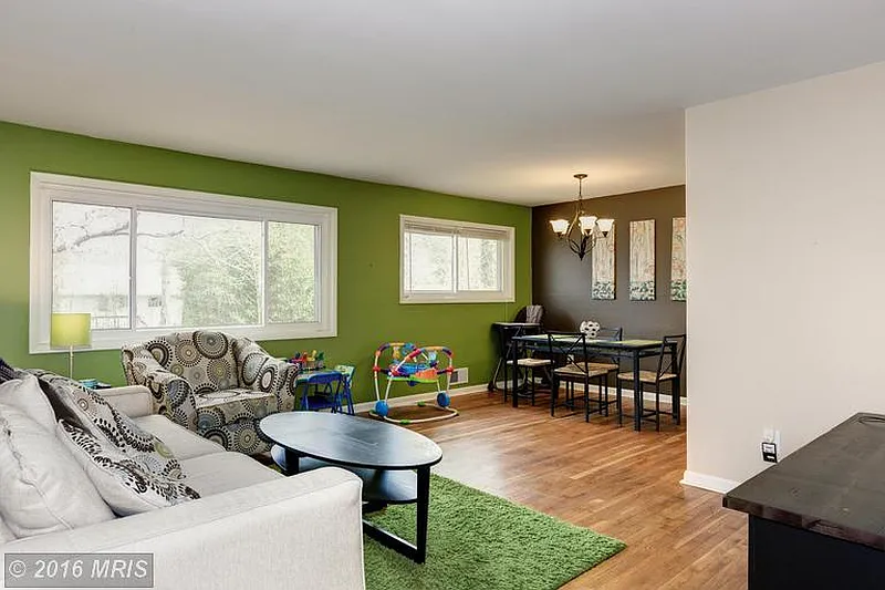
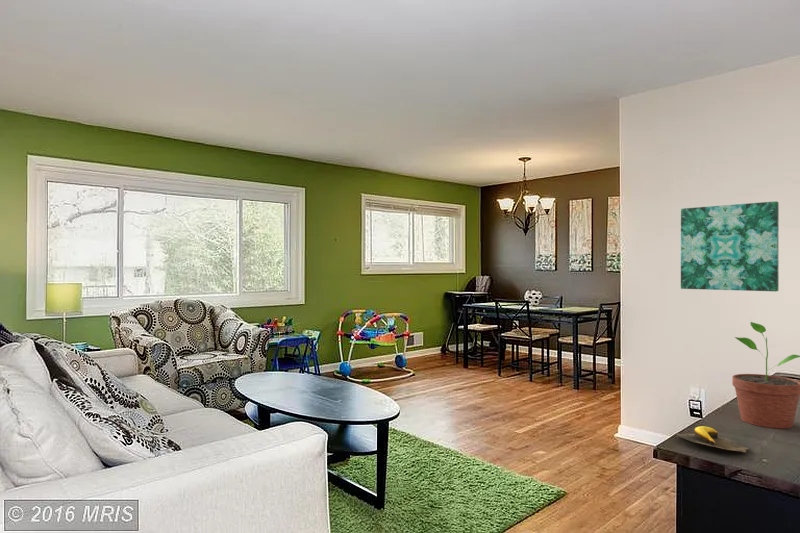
+ potted plant (766, 373)
+ banana (711, 436)
+ wall art (727, 247)
